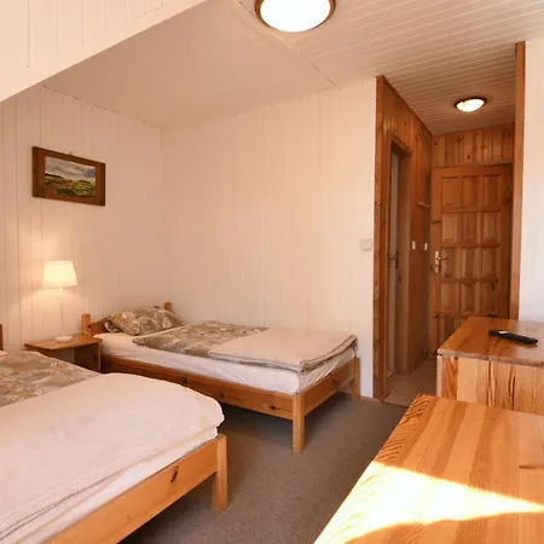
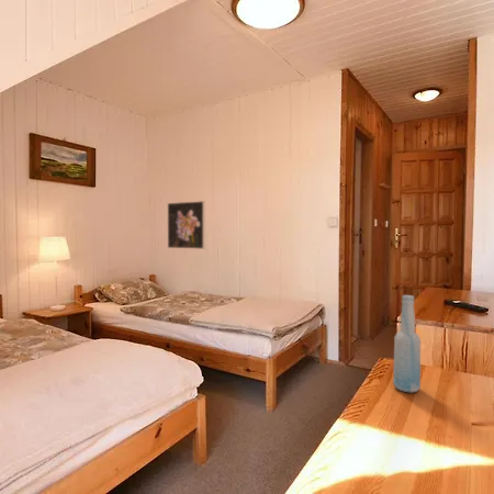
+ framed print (186, 225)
+ bottle (407, 341)
